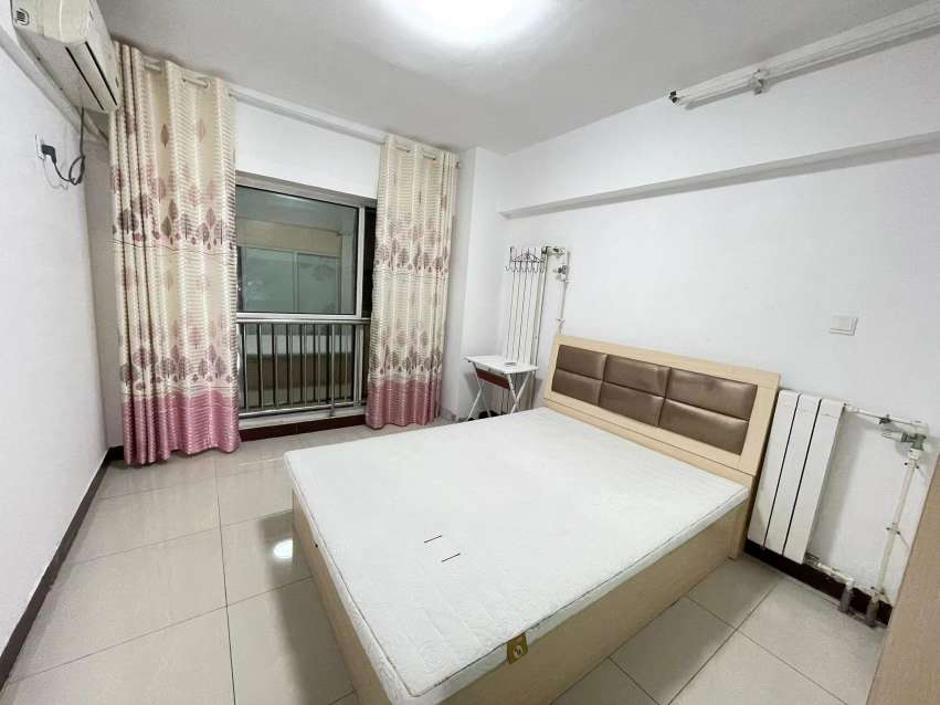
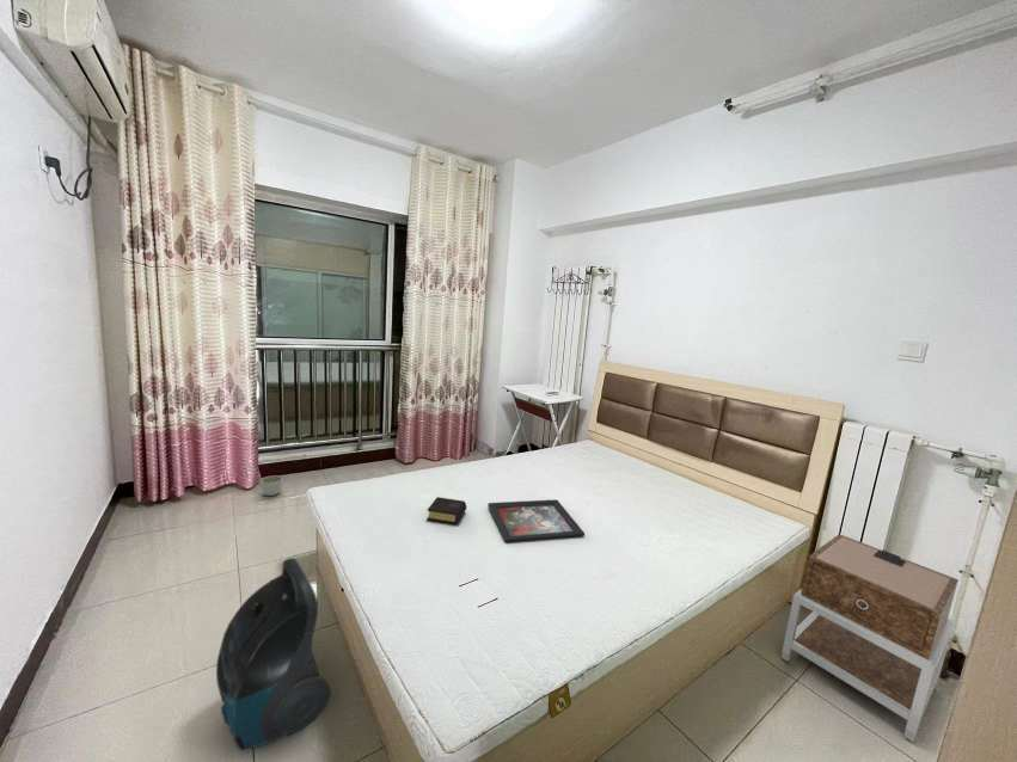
+ book (447, 510)
+ nightstand (869, 617)
+ vacuum cleaner (271, 641)
+ decorative tray (533, 518)
+ planter (271, 486)
